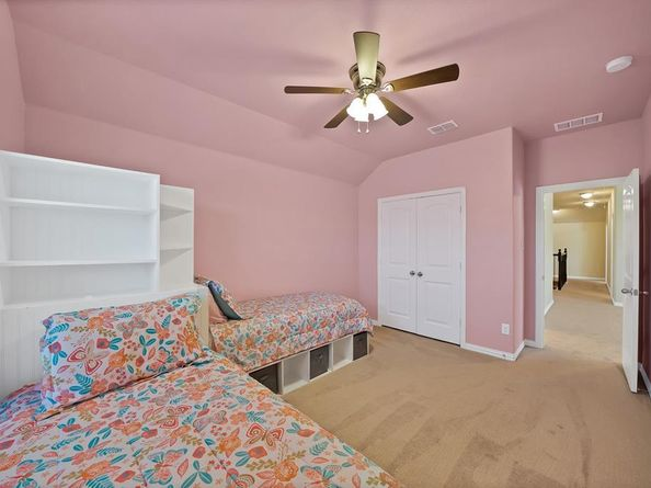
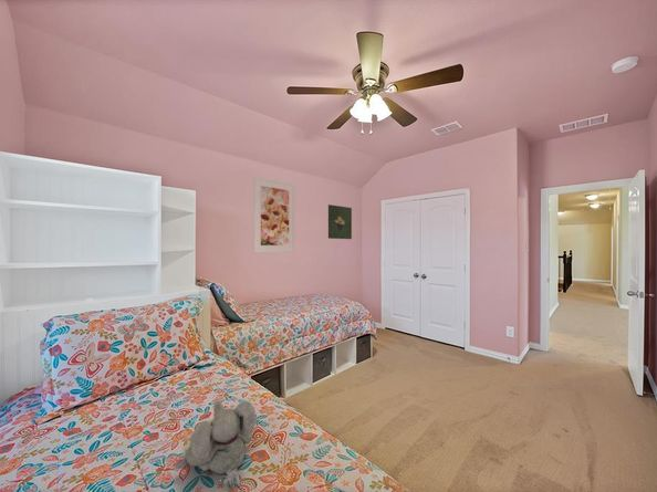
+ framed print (340, 222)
+ plush elephant (222, 432)
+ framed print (274, 217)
